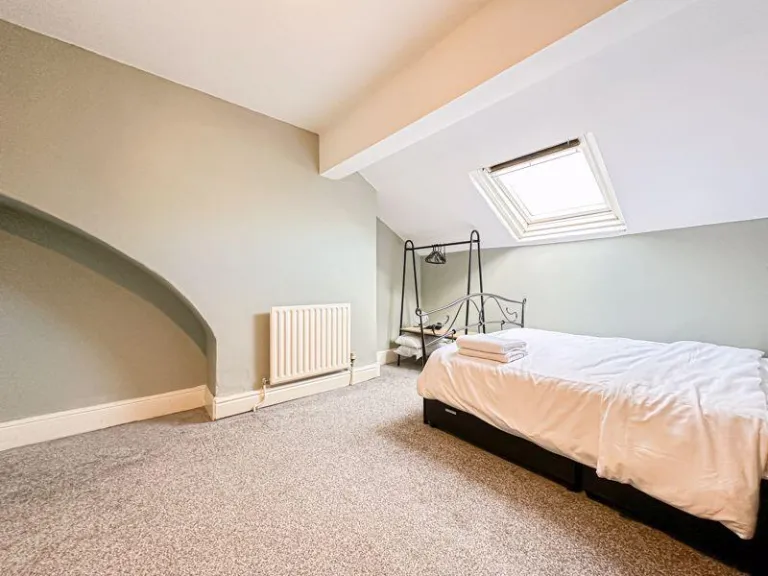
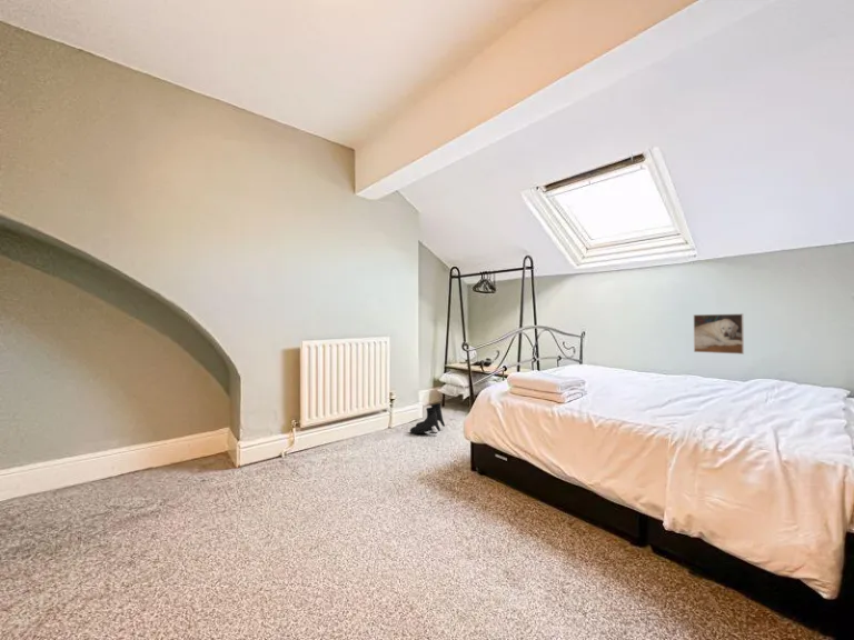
+ boots (427, 417)
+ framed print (717, 333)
